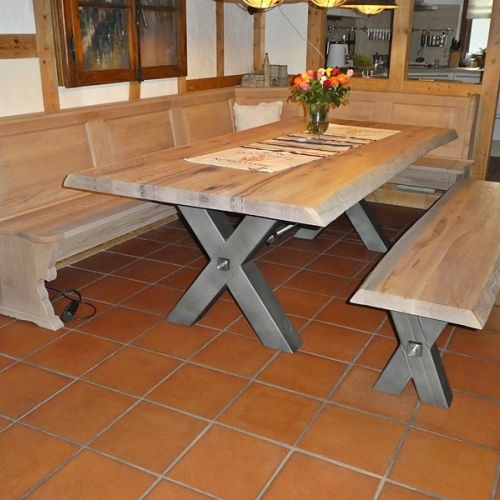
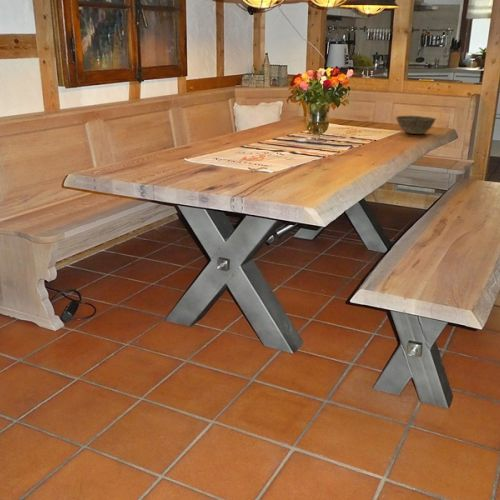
+ bowl (415, 125)
